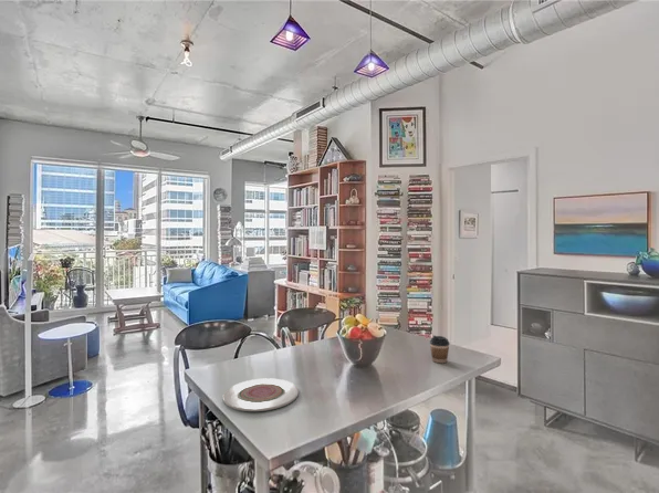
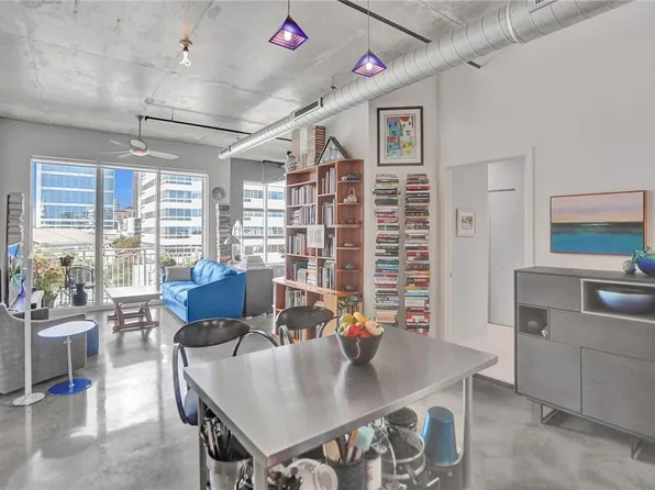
- coffee cup (439, 348)
- plate (261, 392)
